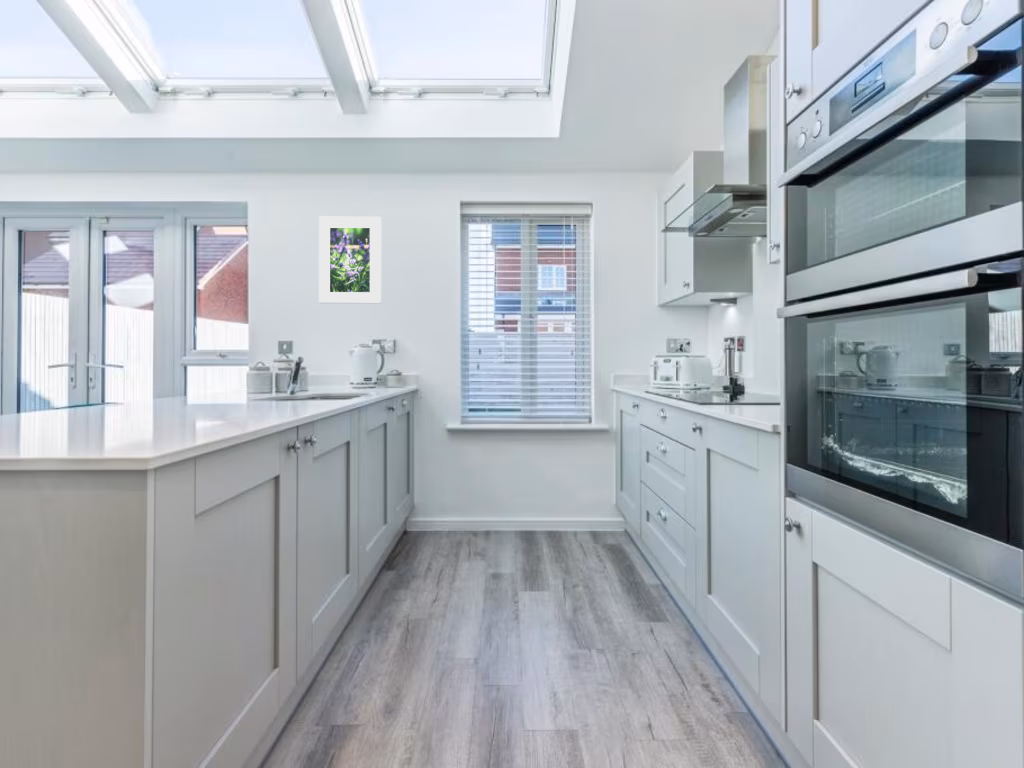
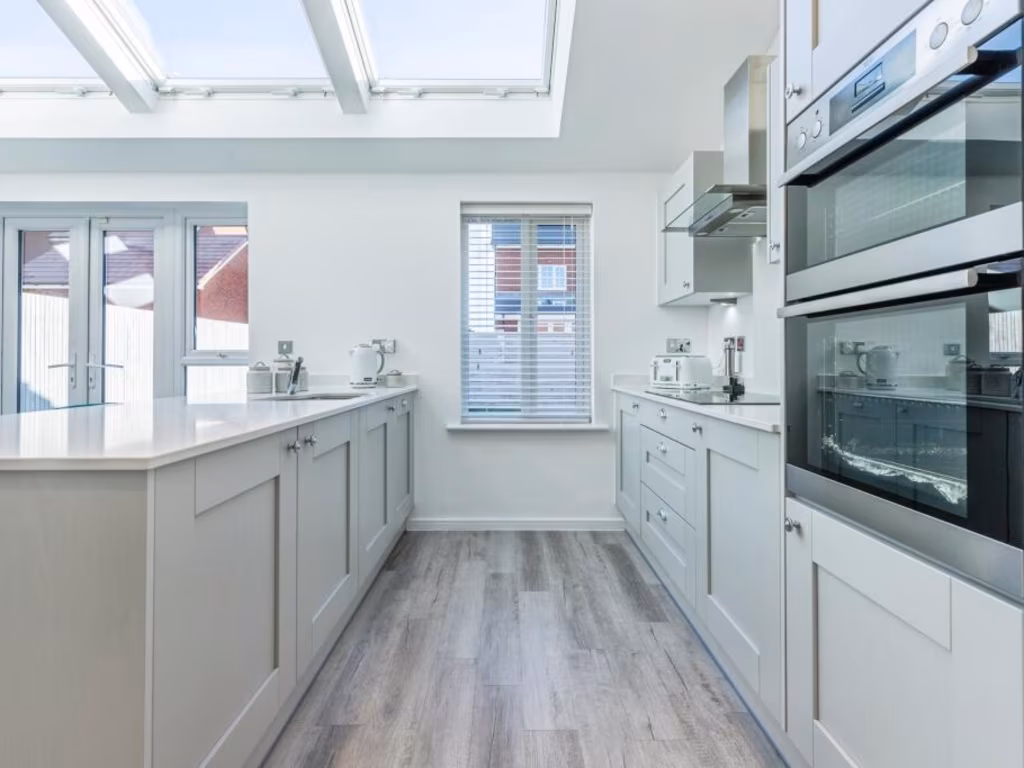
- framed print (350, 260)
